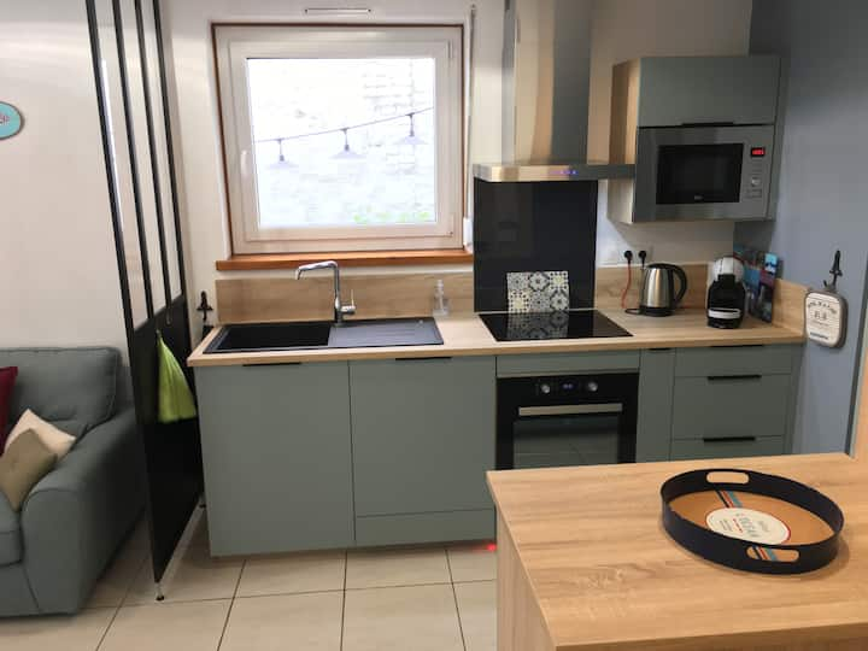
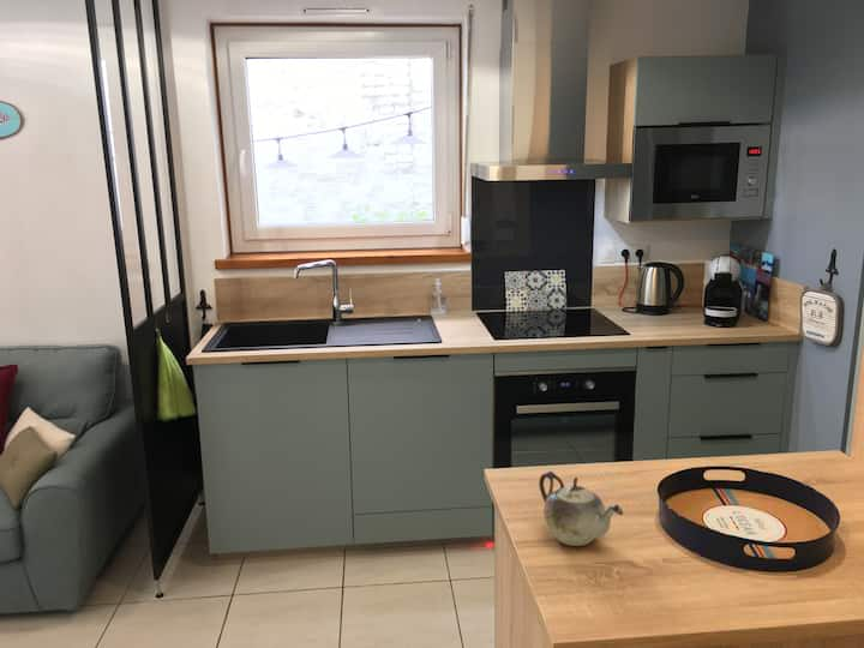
+ teapot (578, 509)
